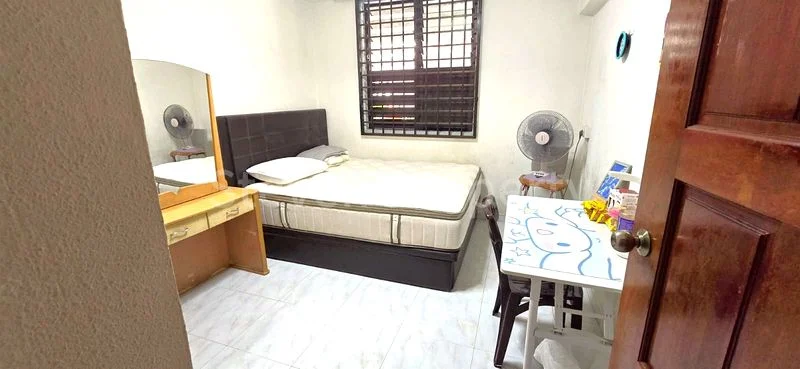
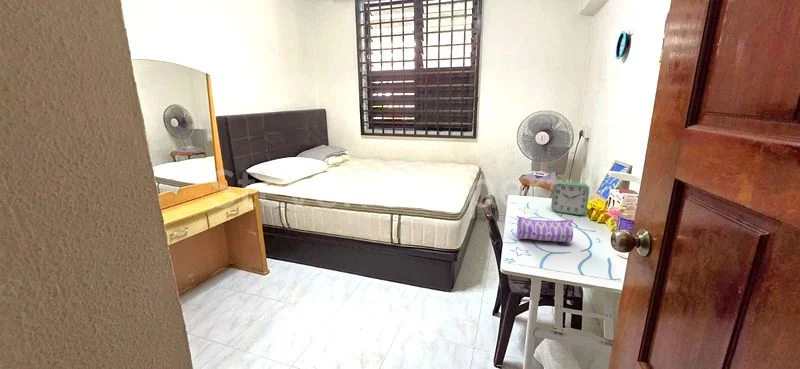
+ alarm clock (570, 197)
+ pencil case (544, 229)
